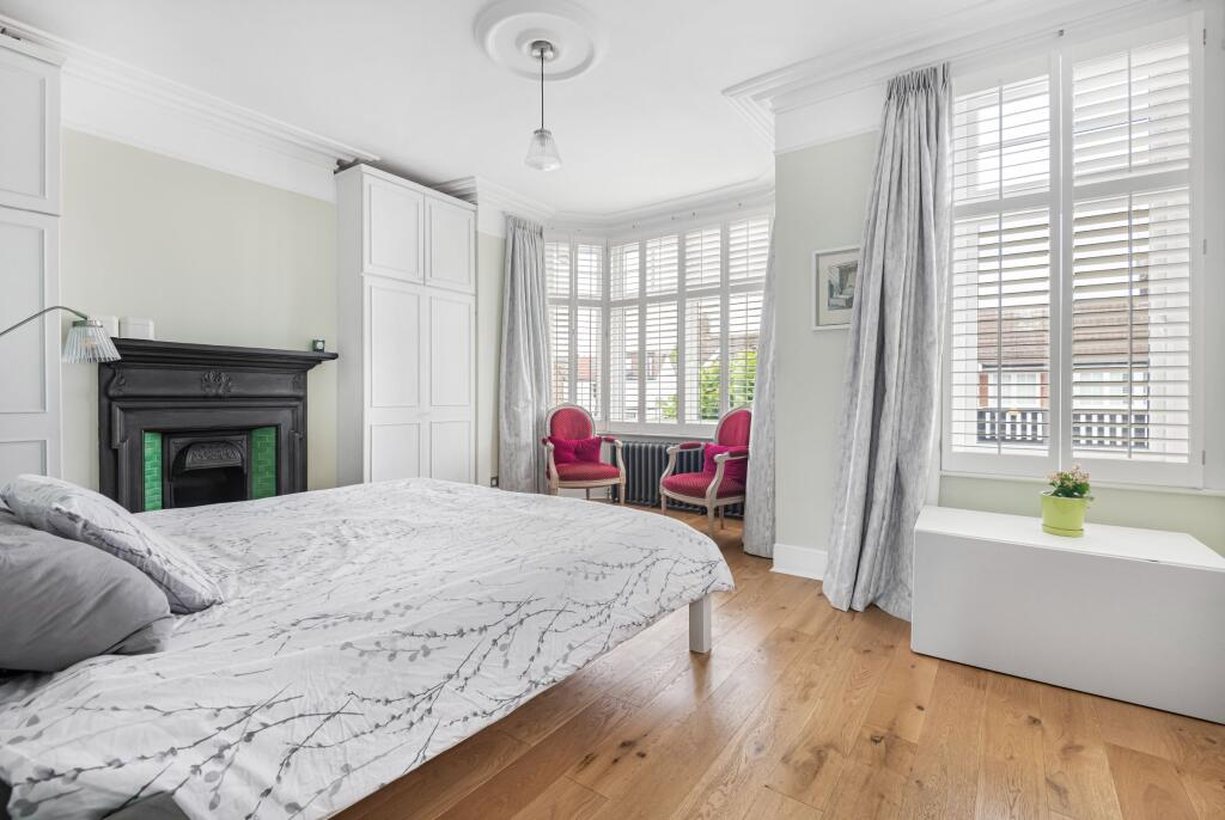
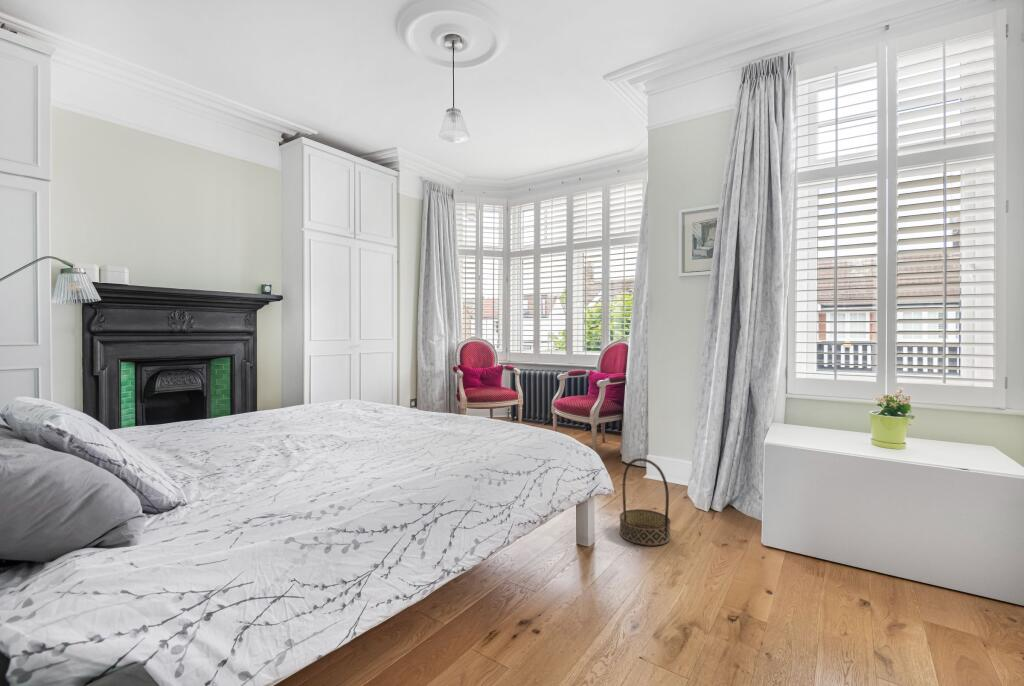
+ basket (642, 509)
